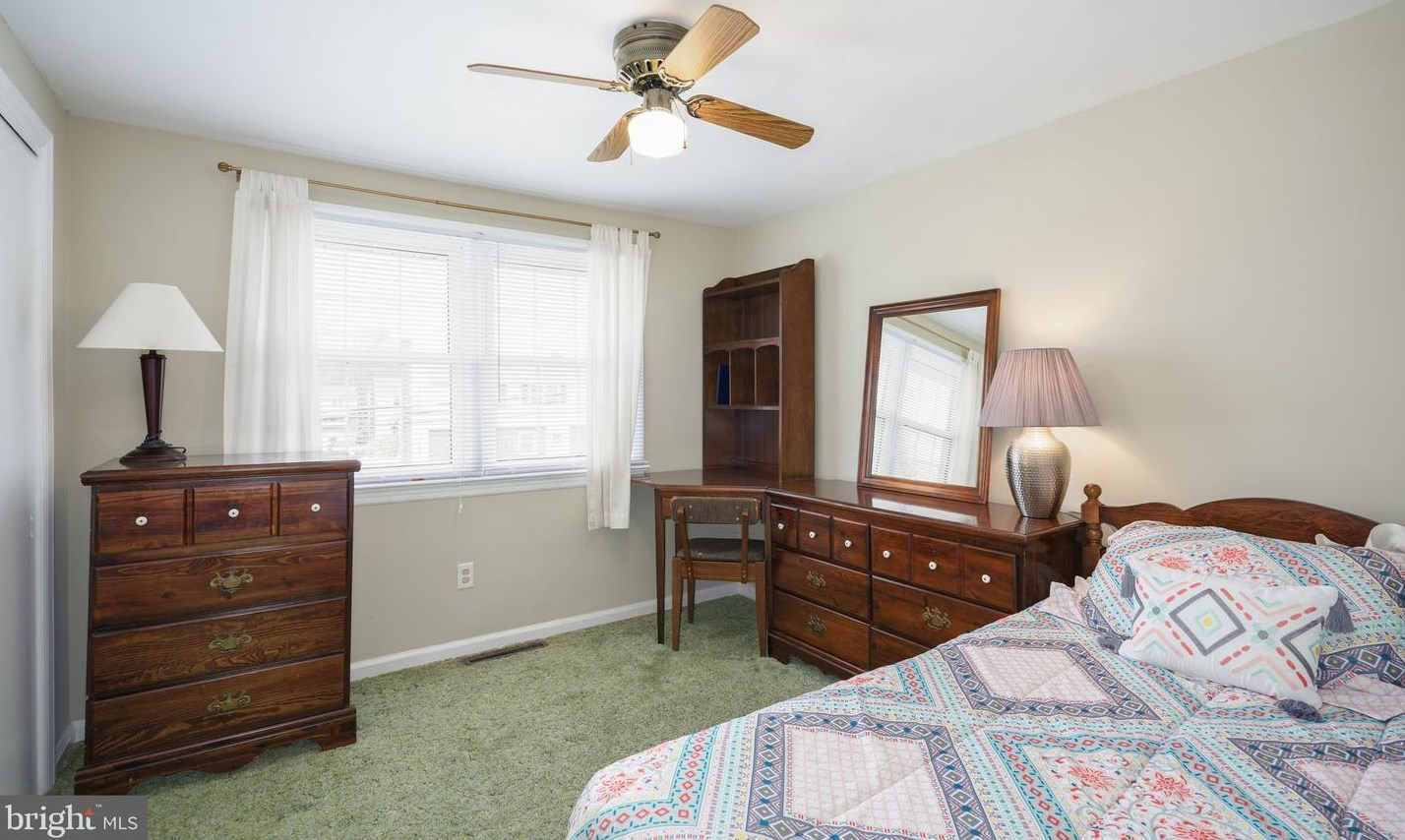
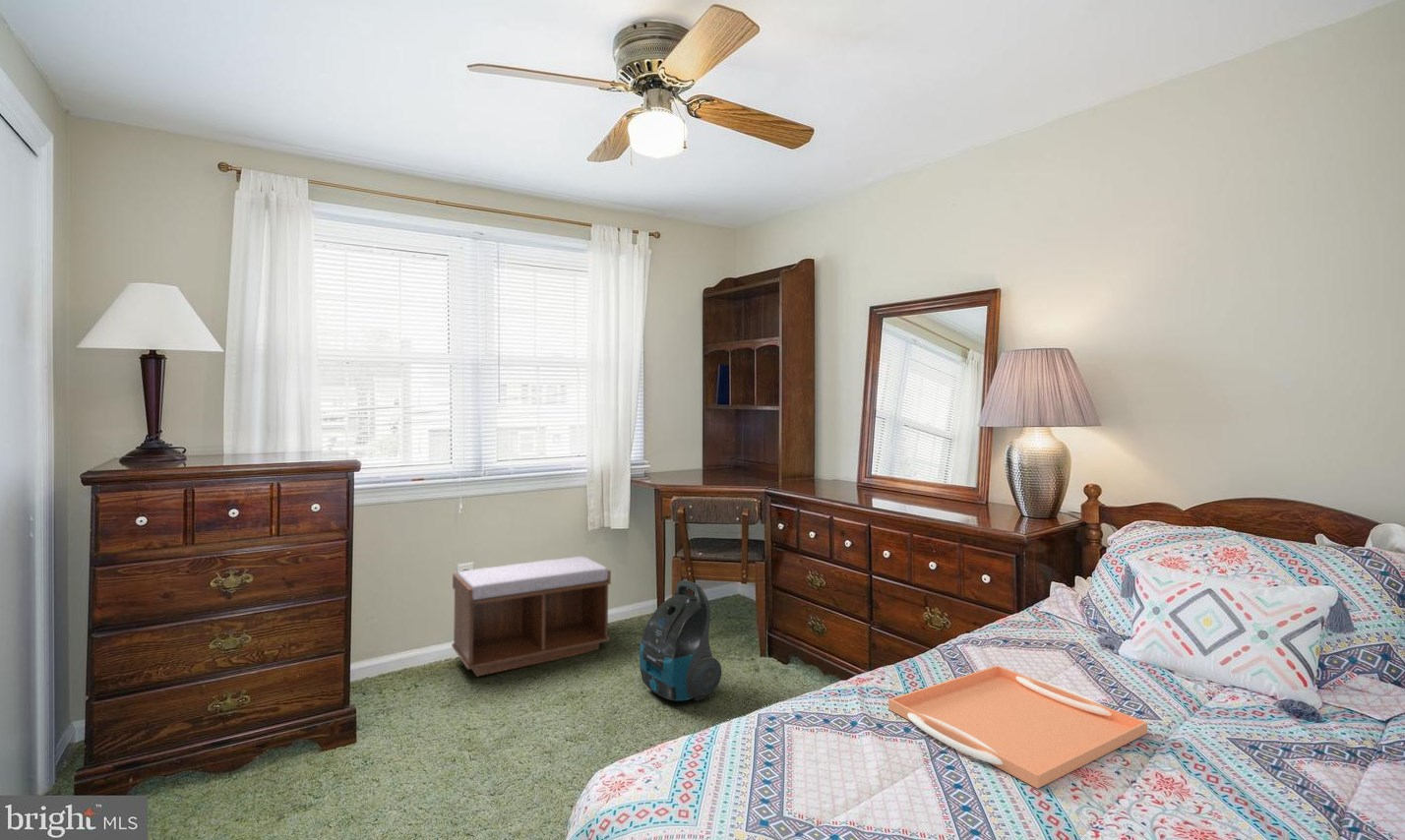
+ serving tray (1013, 715)
+ vacuum cleaner (677, 637)
+ bench (532, 610)
